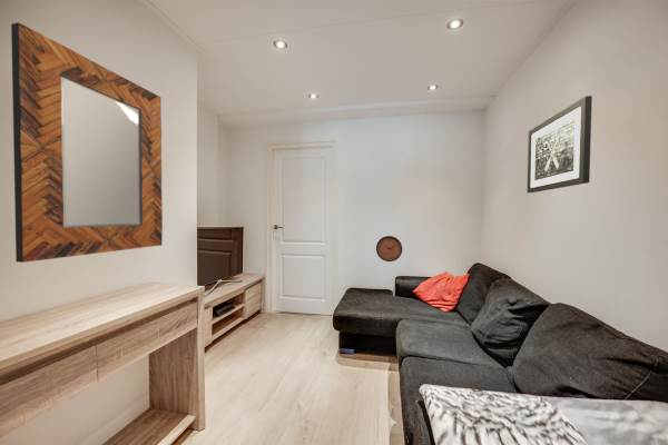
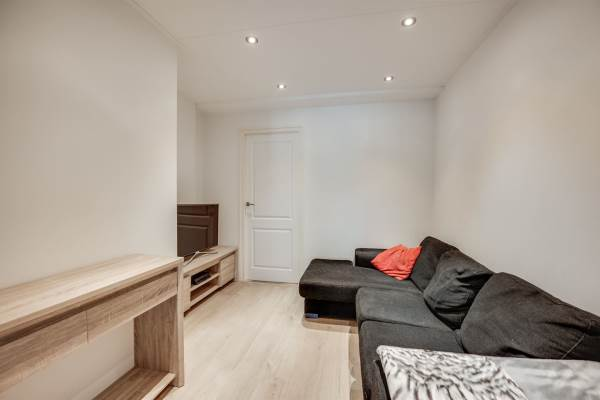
- wall art (553, 152)
- clock (389, 248)
- home mirror (105, 160)
